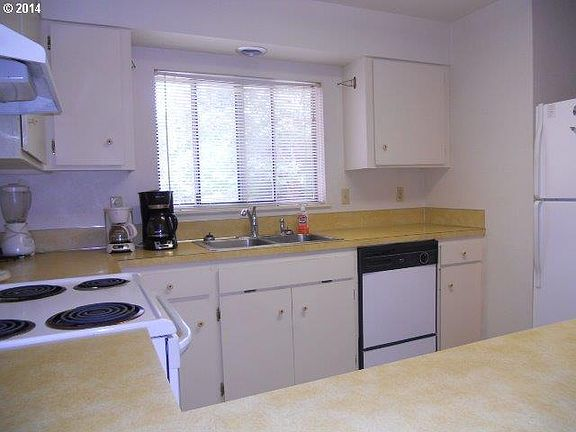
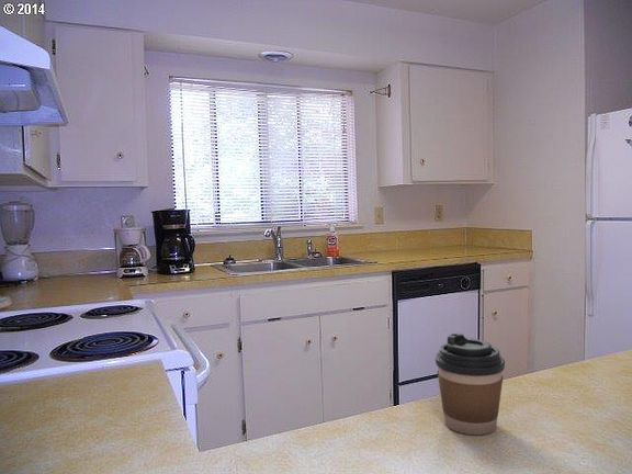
+ coffee cup (469, 381)
